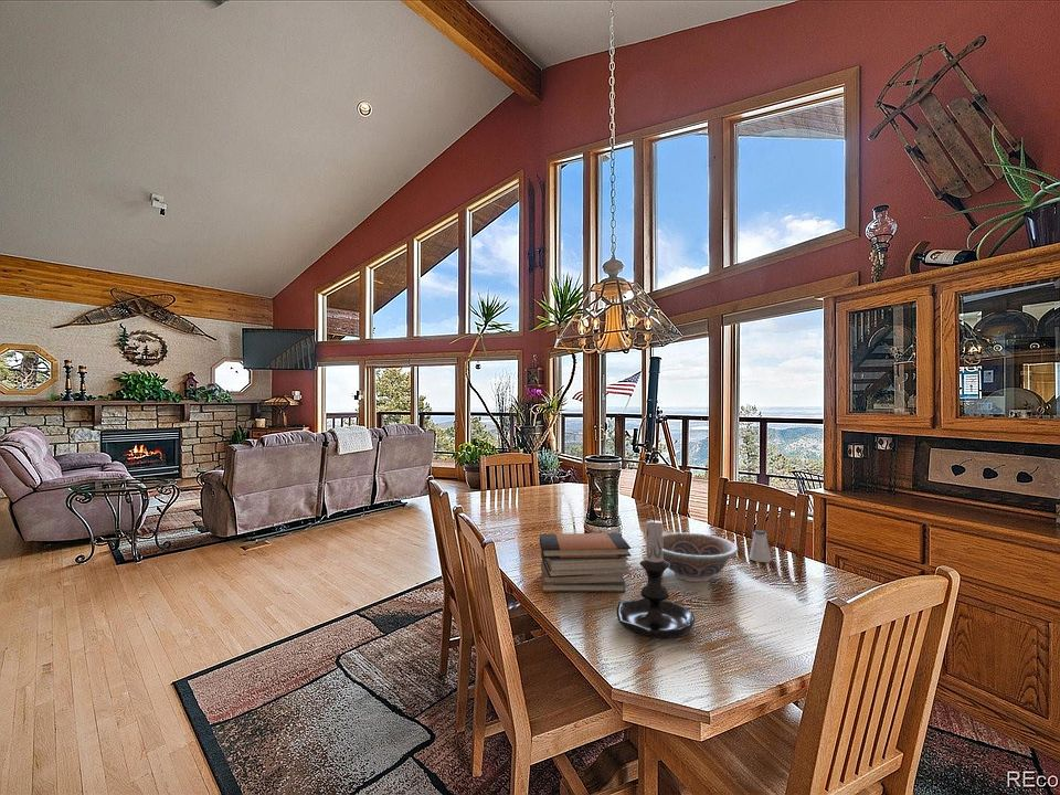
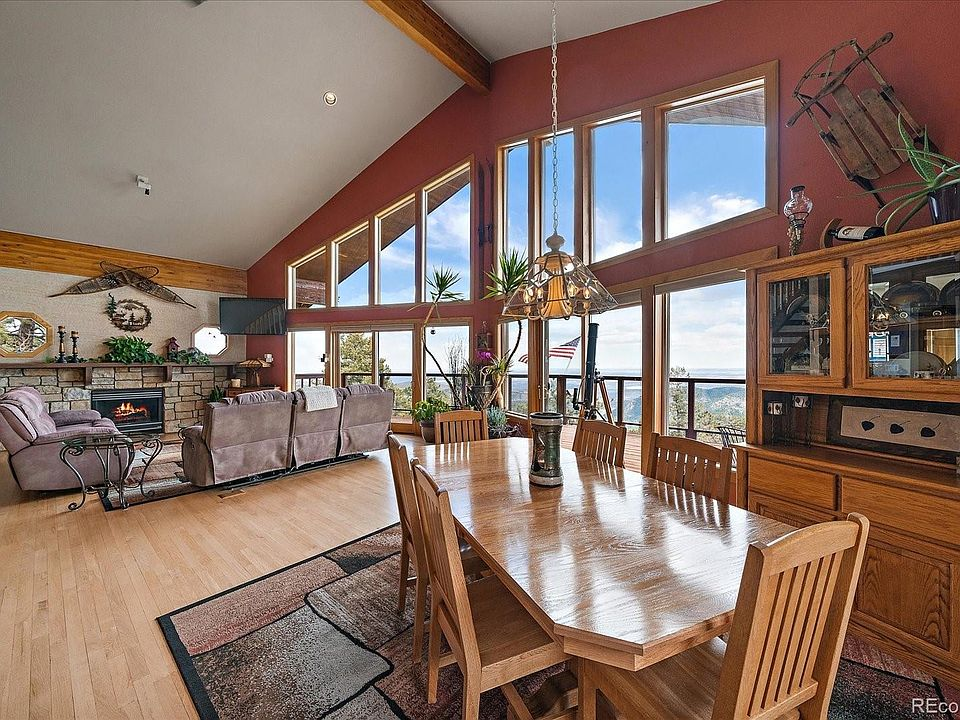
- decorative bowl (692, 559)
- saltshaker (760, 544)
- book stack (583, 561)
- candle holder (653, 570)
